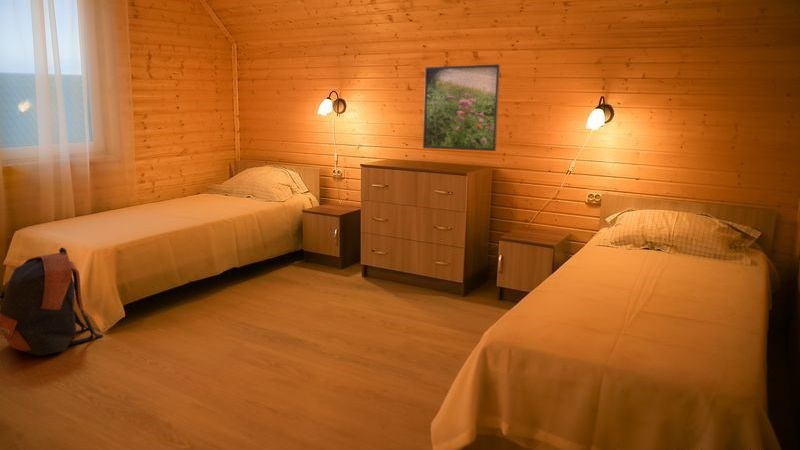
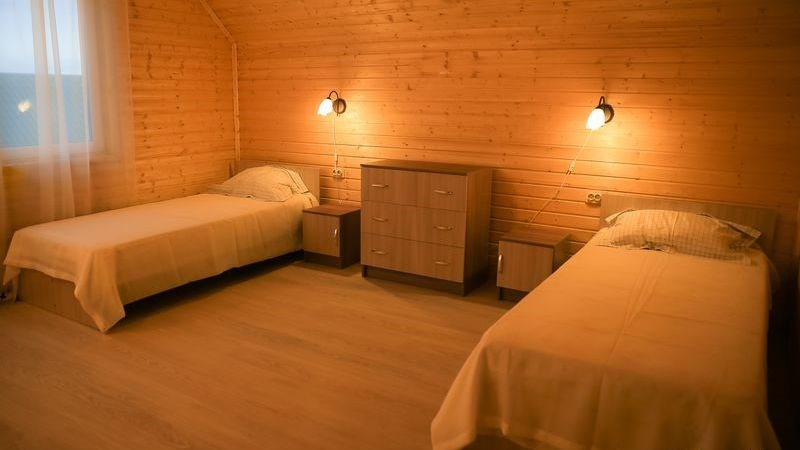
- backpack (47, 297)
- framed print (459, 108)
